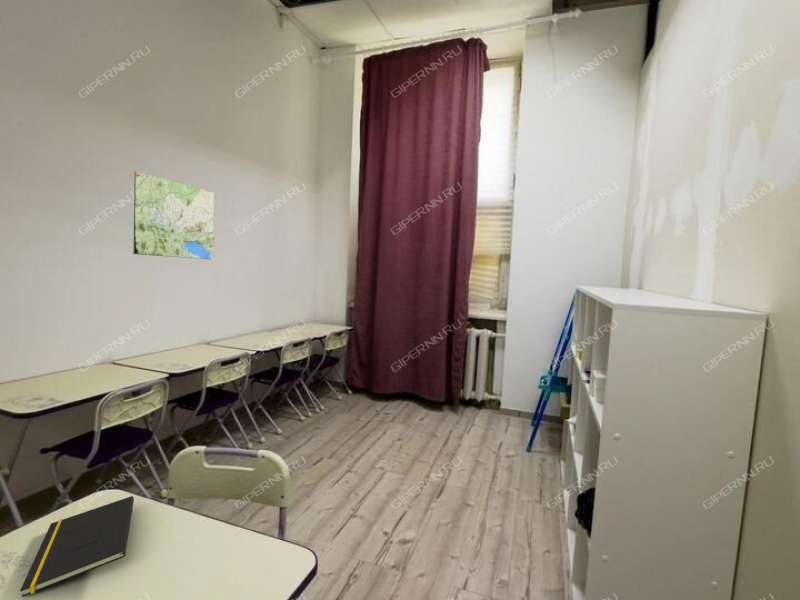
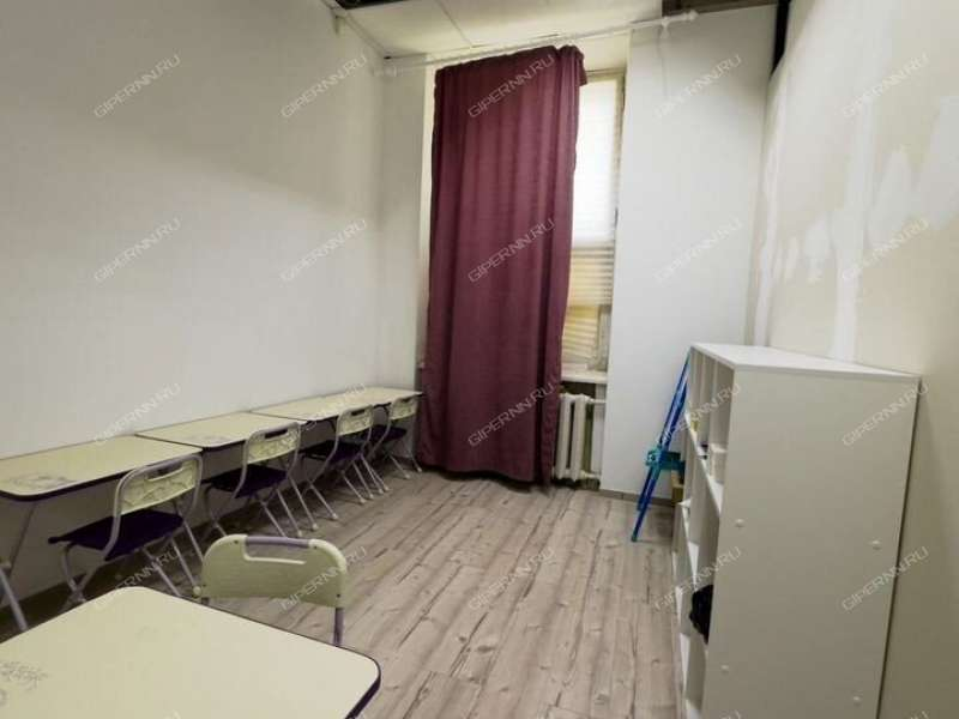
- notepad (85, 538)
- road map (179, 220)
